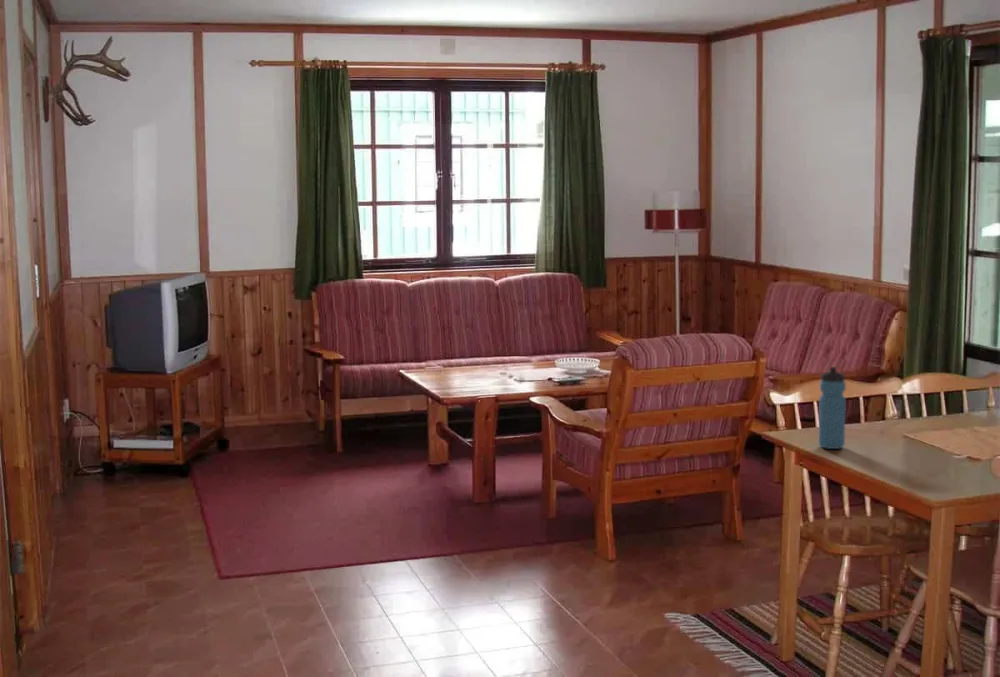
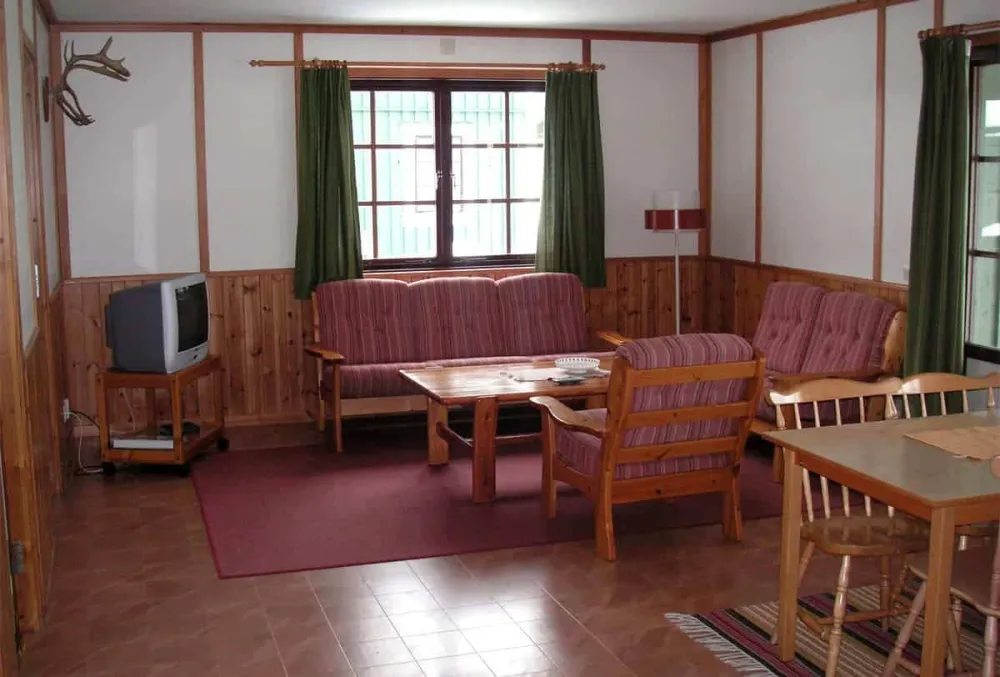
- water bottle (832, 407)
